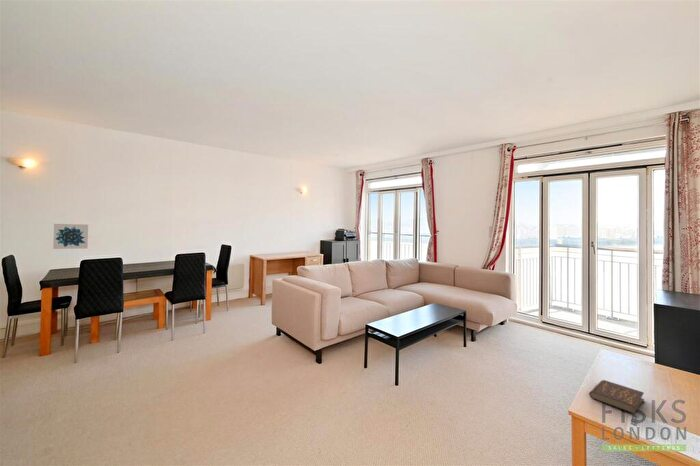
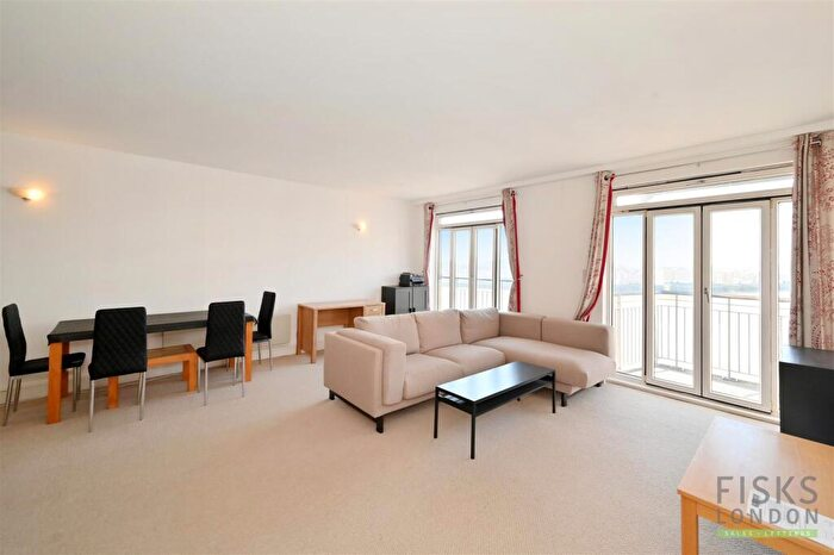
- book (616, 395)
- wall art (71, 236)
